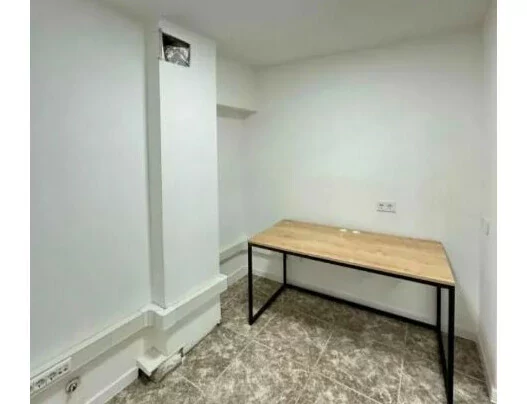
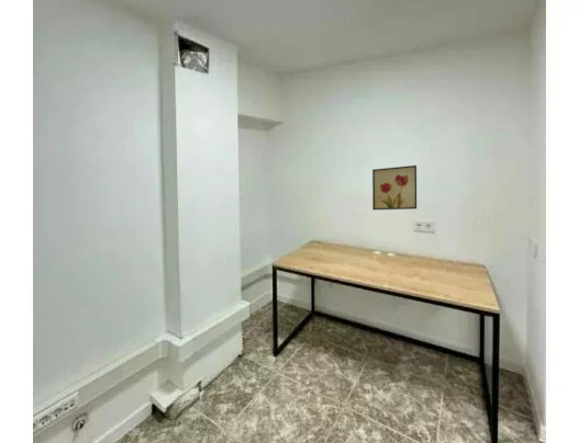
+ wall art (393, 189)
